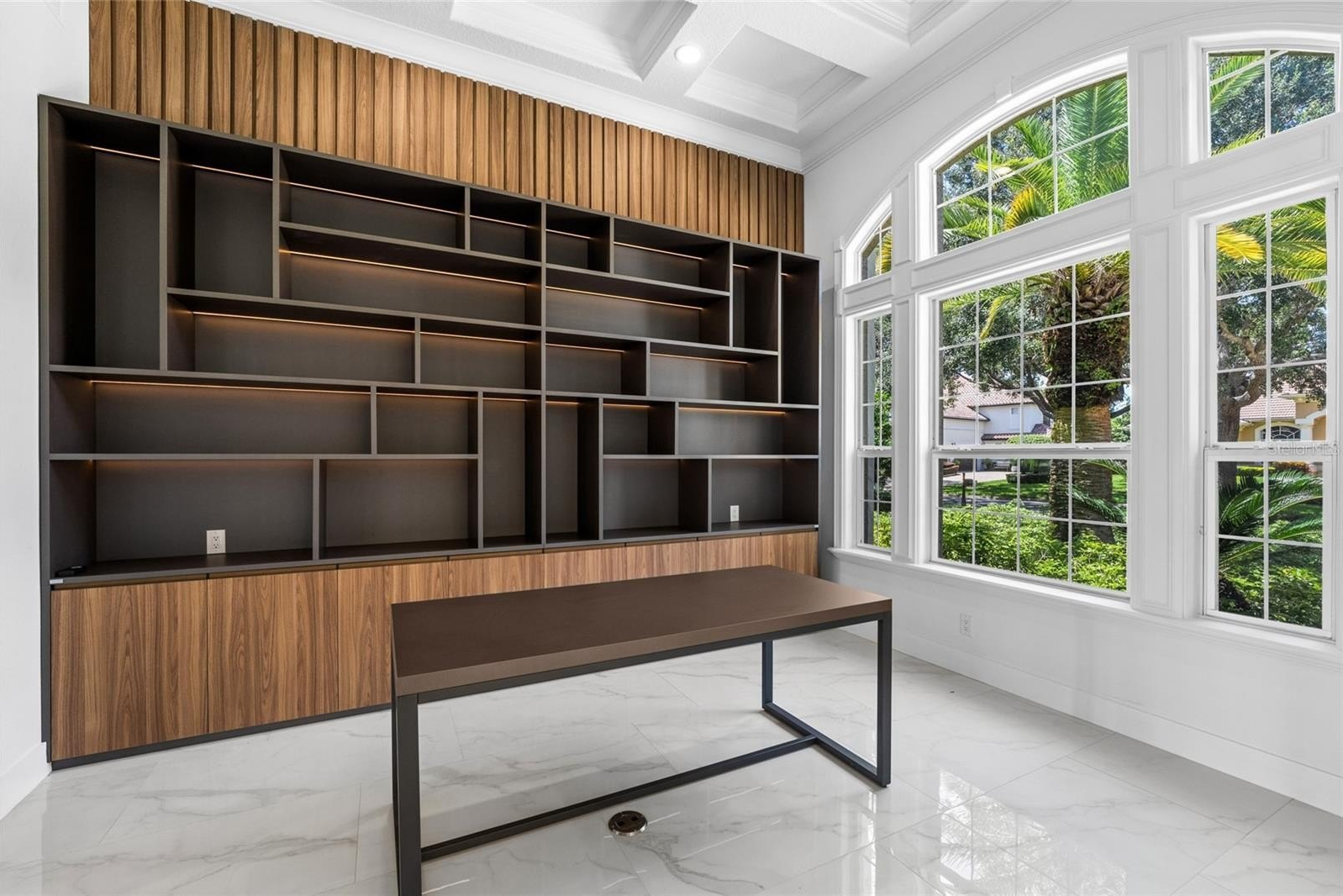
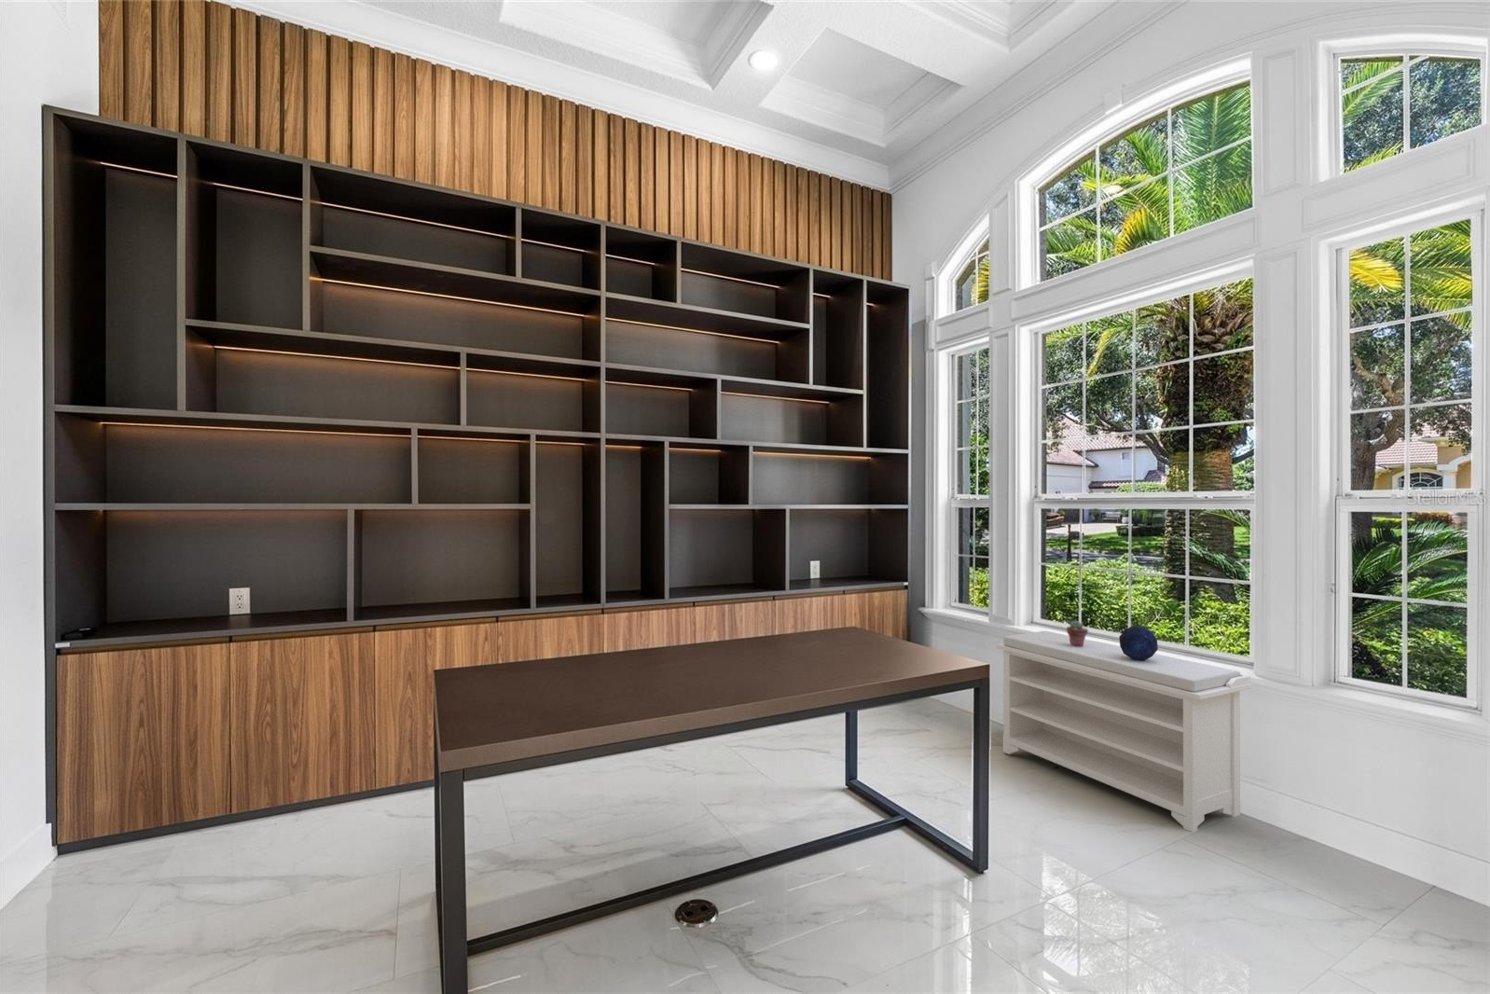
+ bench (1108, 716)
+ decorative orb (1137, 642)
+ potted succulent (1077, 632)
